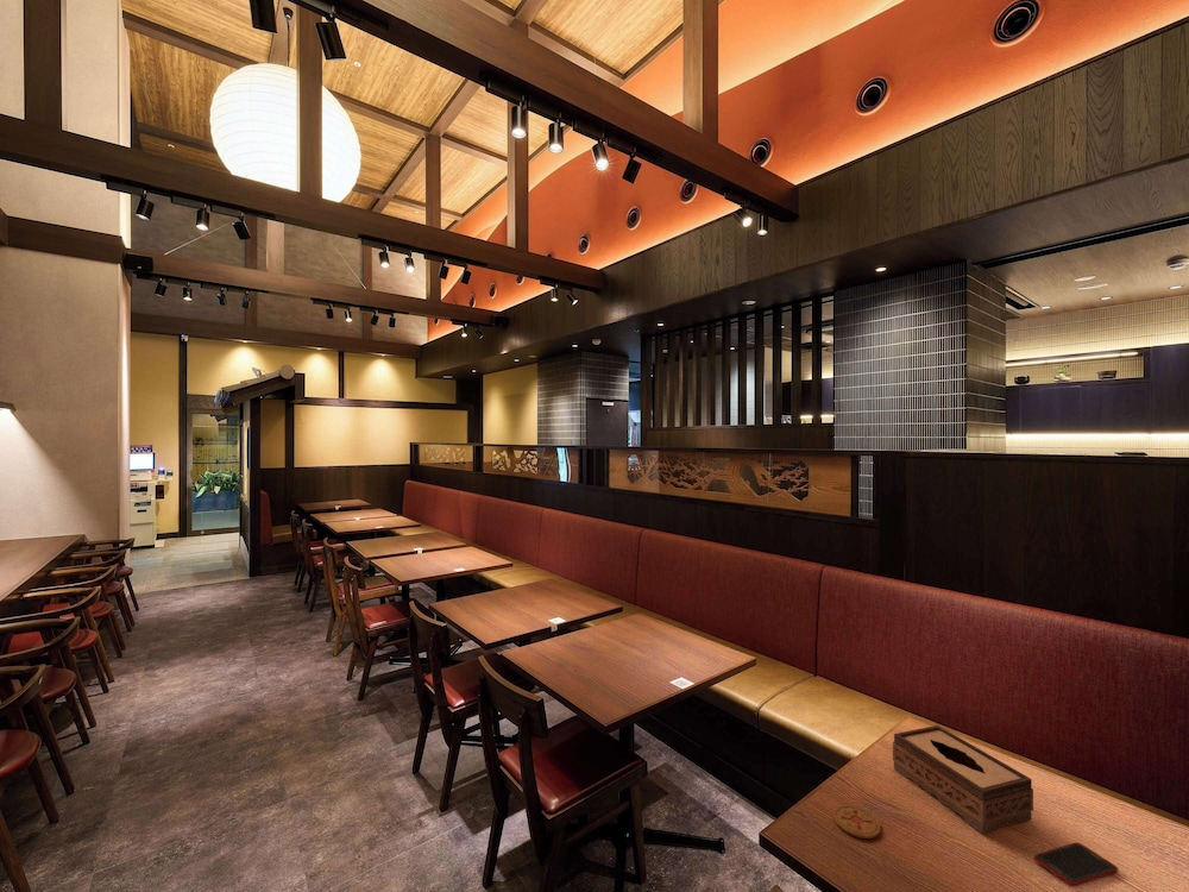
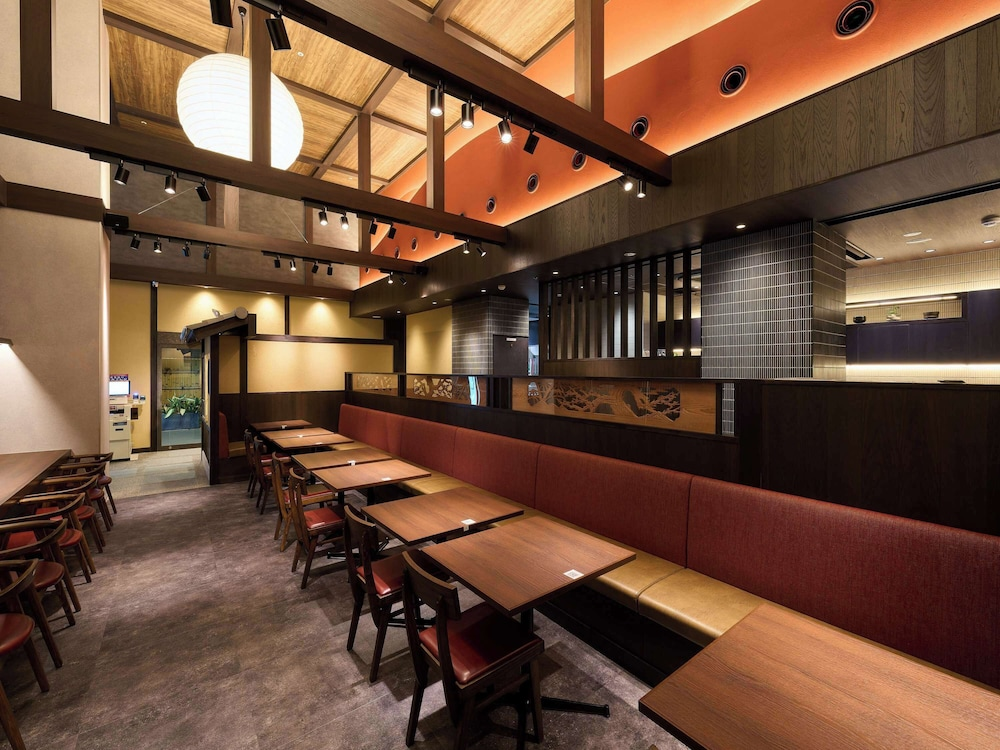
- coaster (856, 821)
- cell phone (1075, 863)
- tissue box (957, 773)
